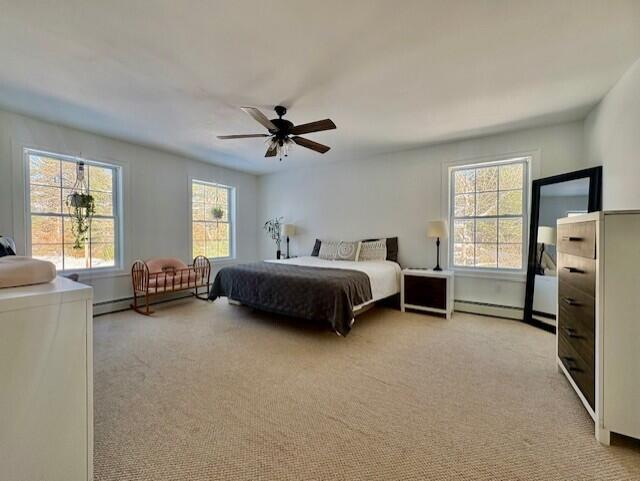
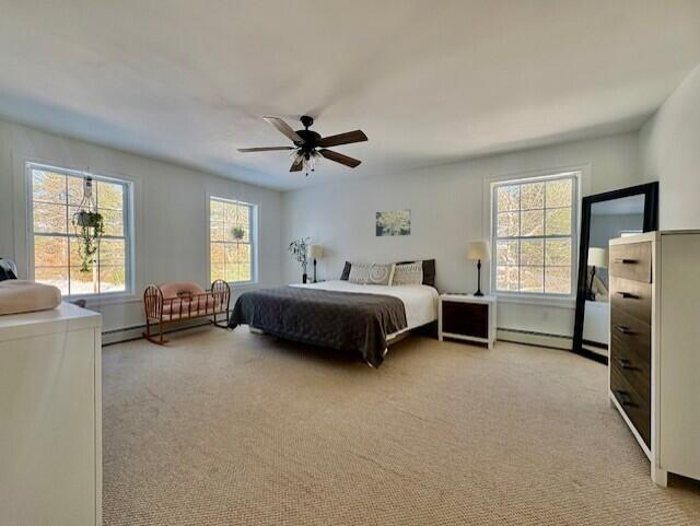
+ wall art (393, 223)
